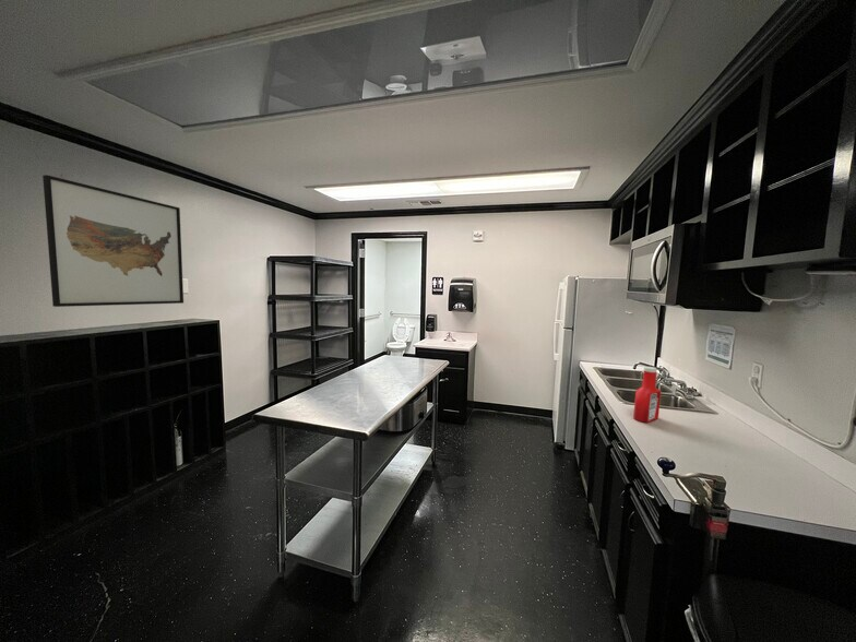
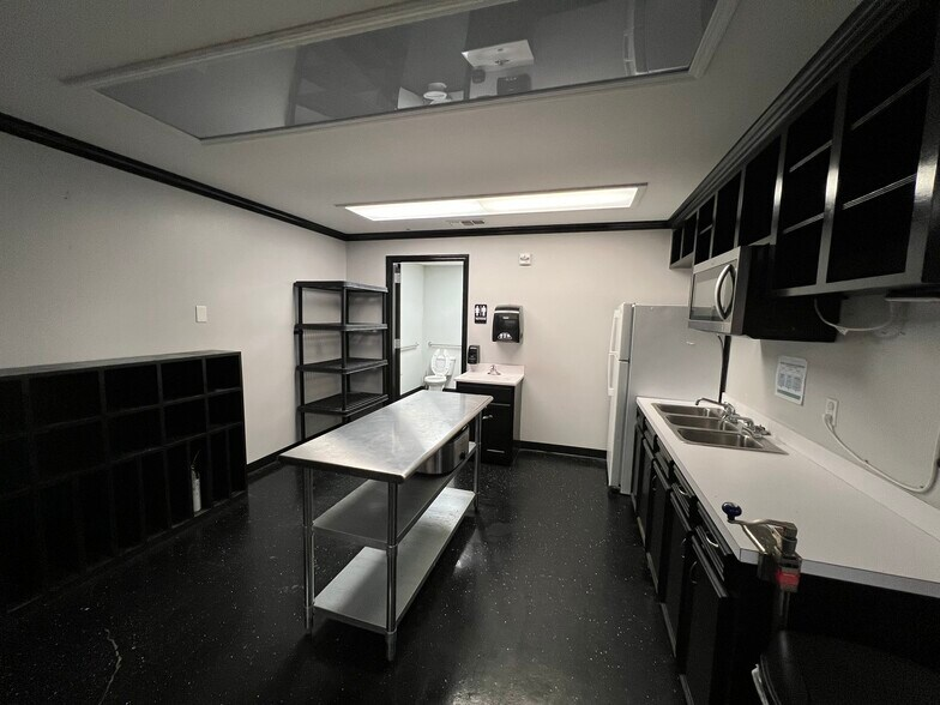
- soap bottle (647, 393)
- wall art (124, 250)
